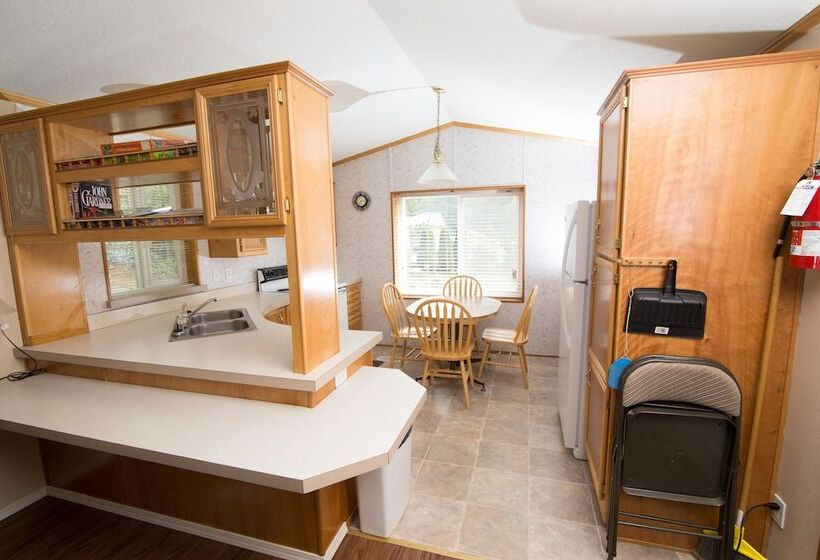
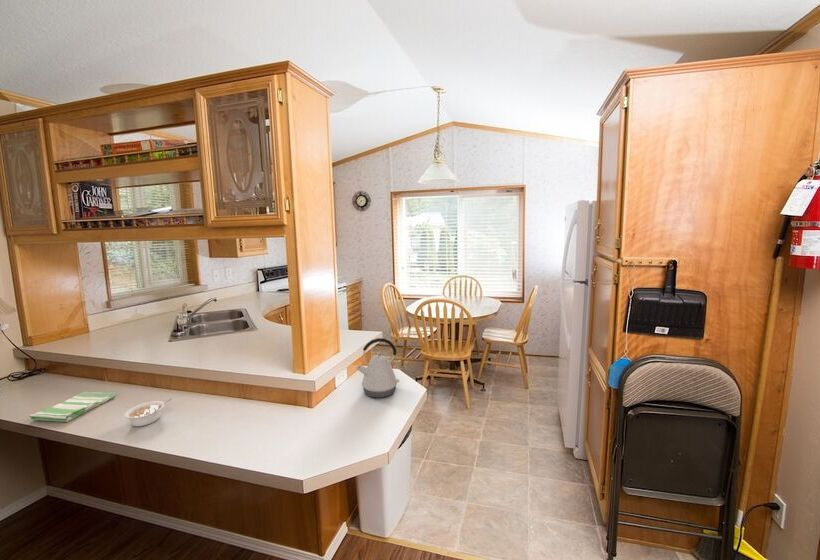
+ dish towel (75, 405)
+ kettle (377, 365)
+ legume (146, 413)
